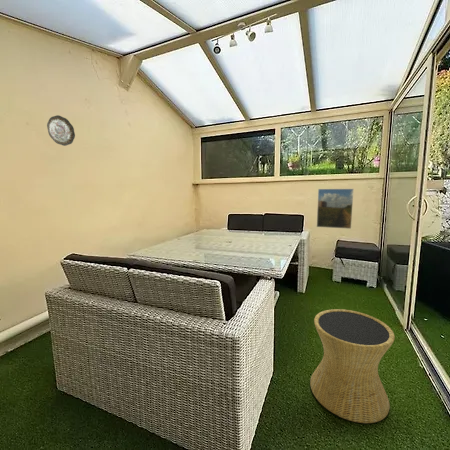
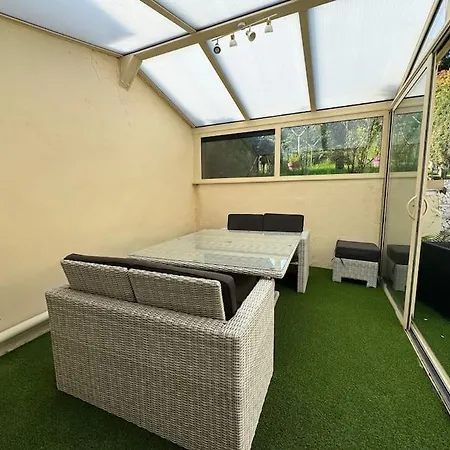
- side table (349, 359)
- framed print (334, 208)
- decorative plate (60, 130)
